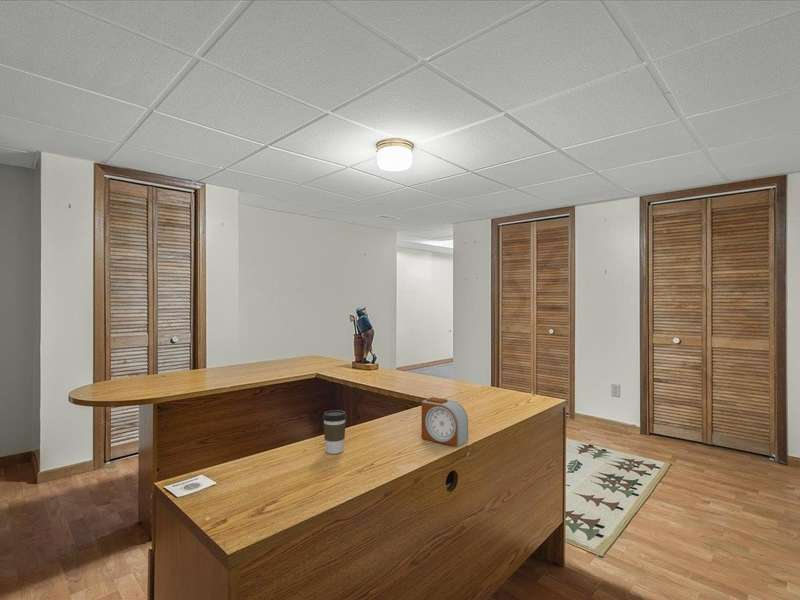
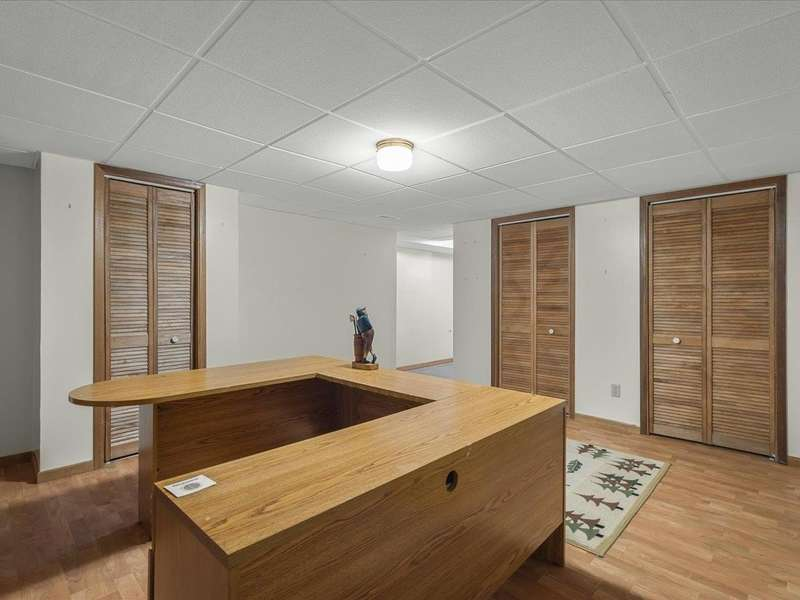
- alarm clock (443, 419)
- coffee cup (334, 431)
